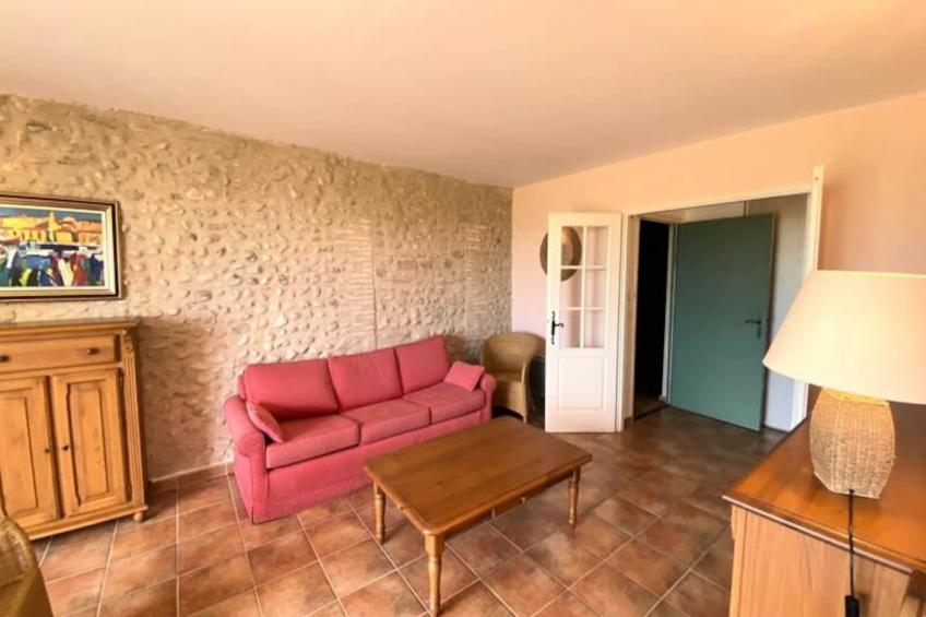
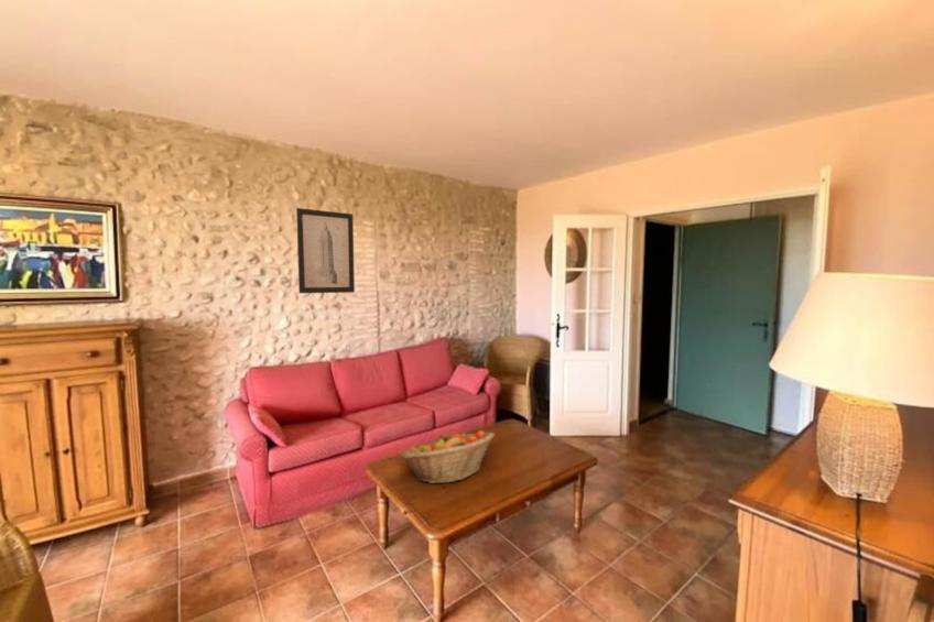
+ fruit basket (448, 451)
+ wall art (326, 252)
